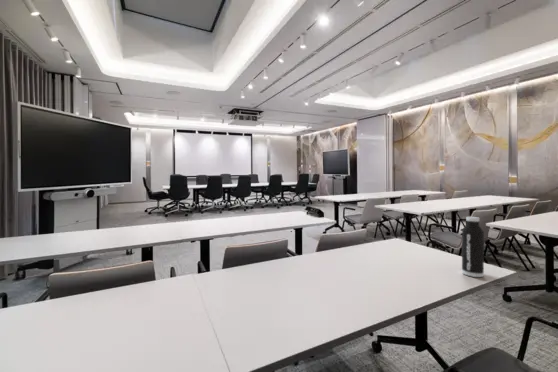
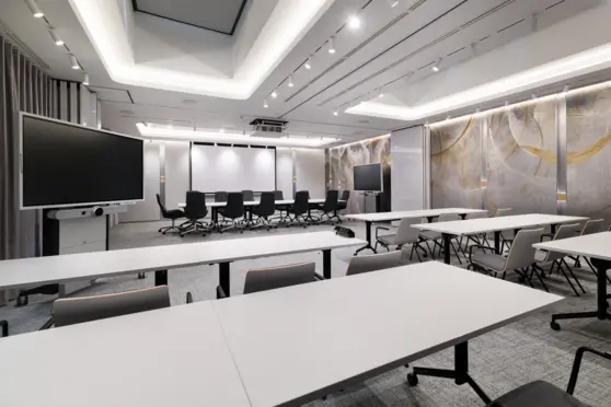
- water bottle (472, 245)
